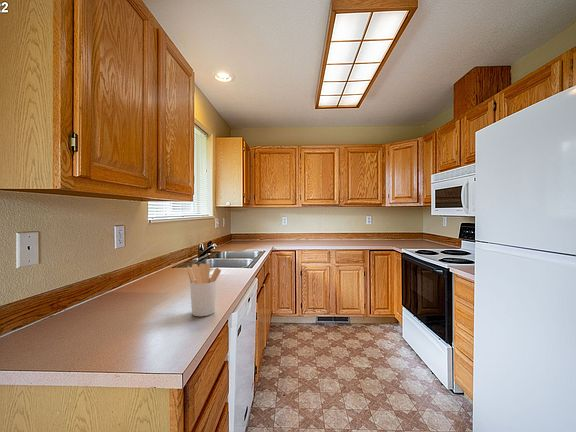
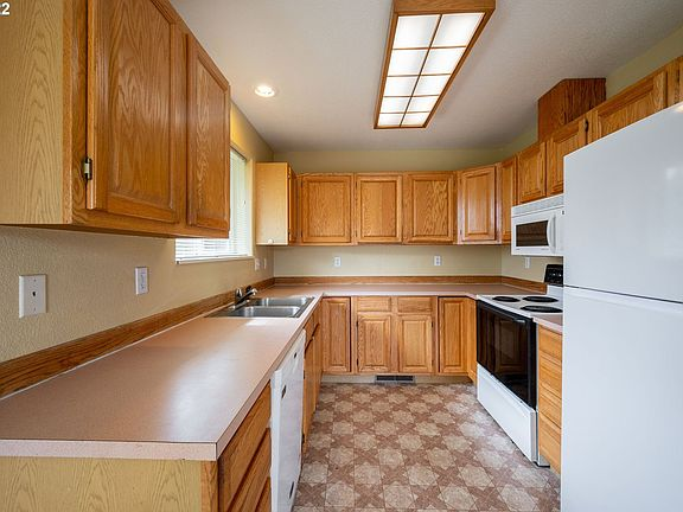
- utensil holder (202, 287)
